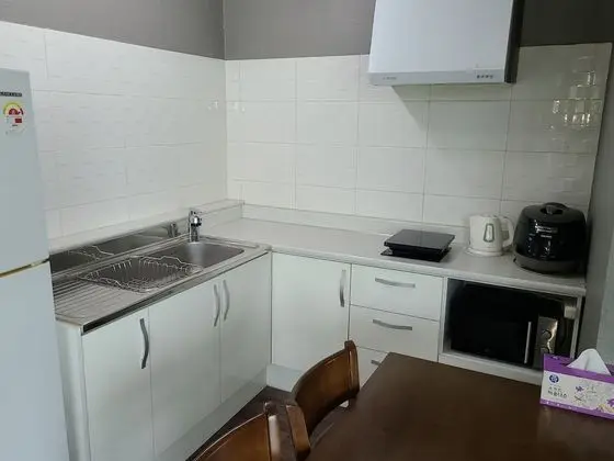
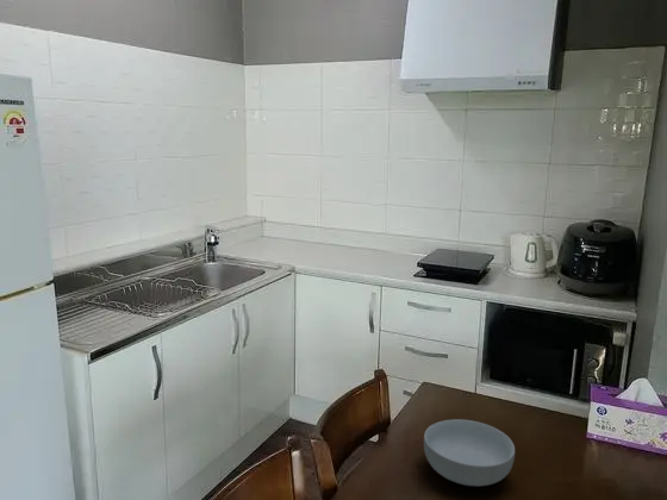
+ cereal bowl (467, 456)
